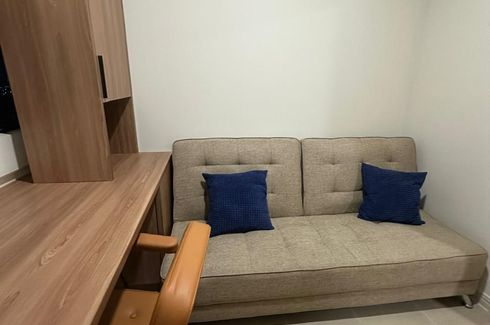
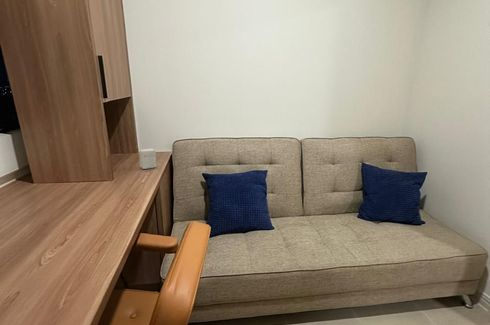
+ small box (147, 158)
